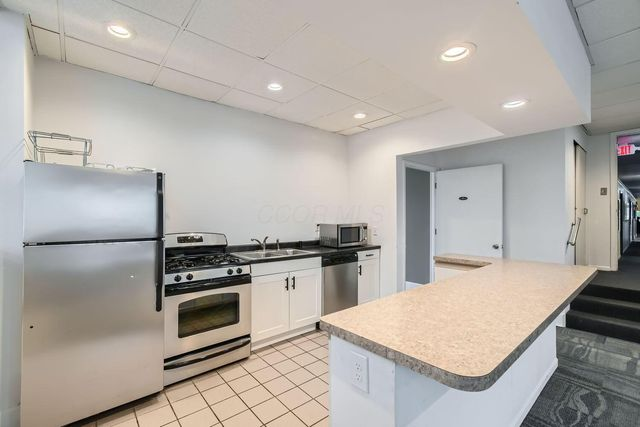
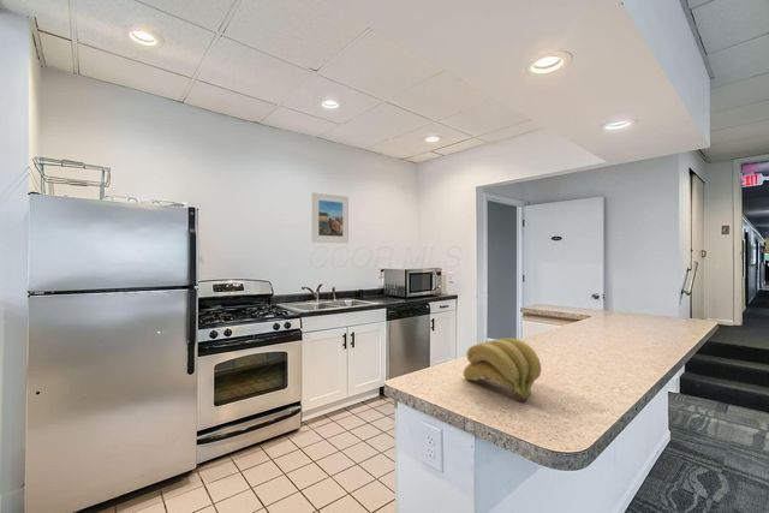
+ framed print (330, 219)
+ banana bunch (497, 363)
